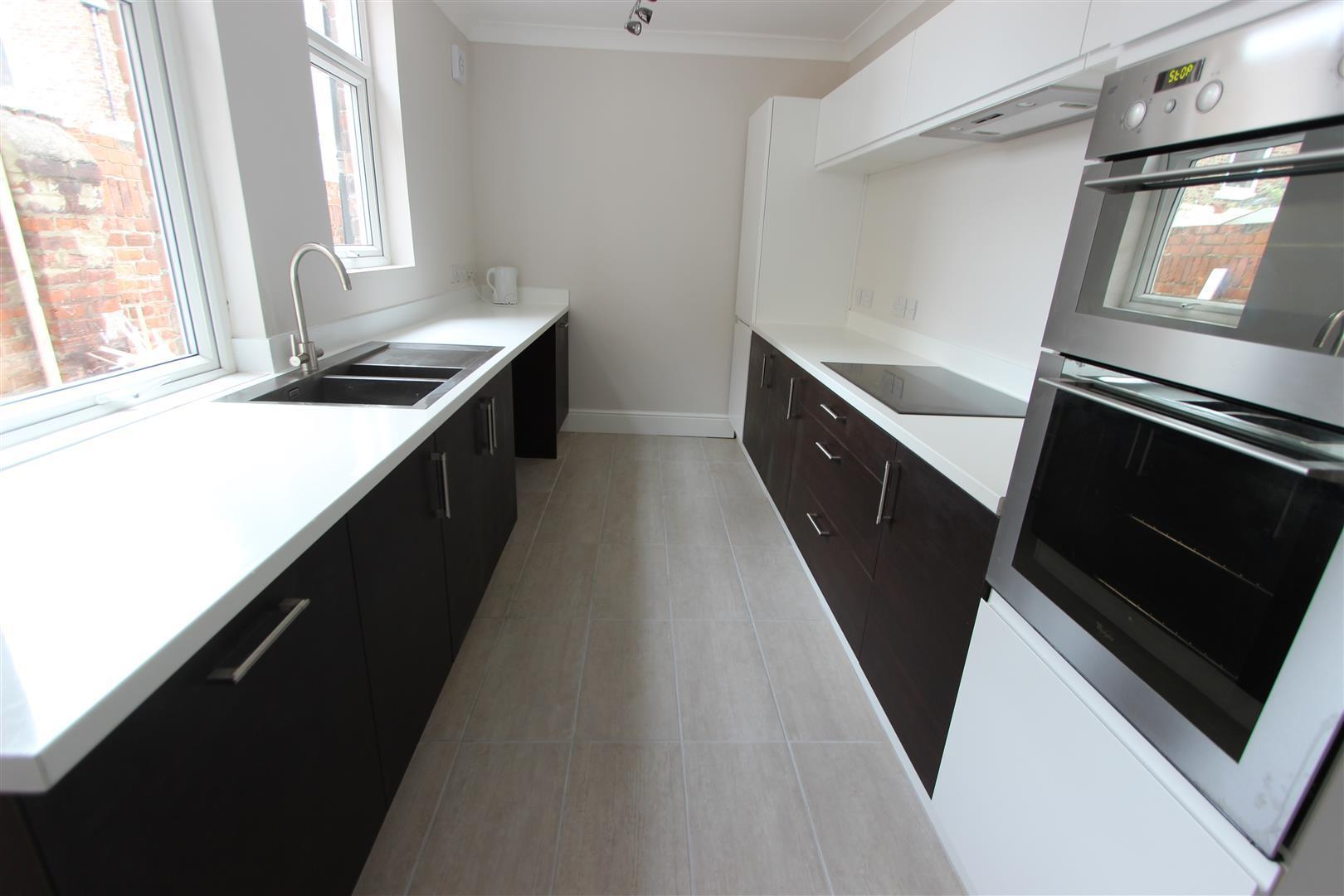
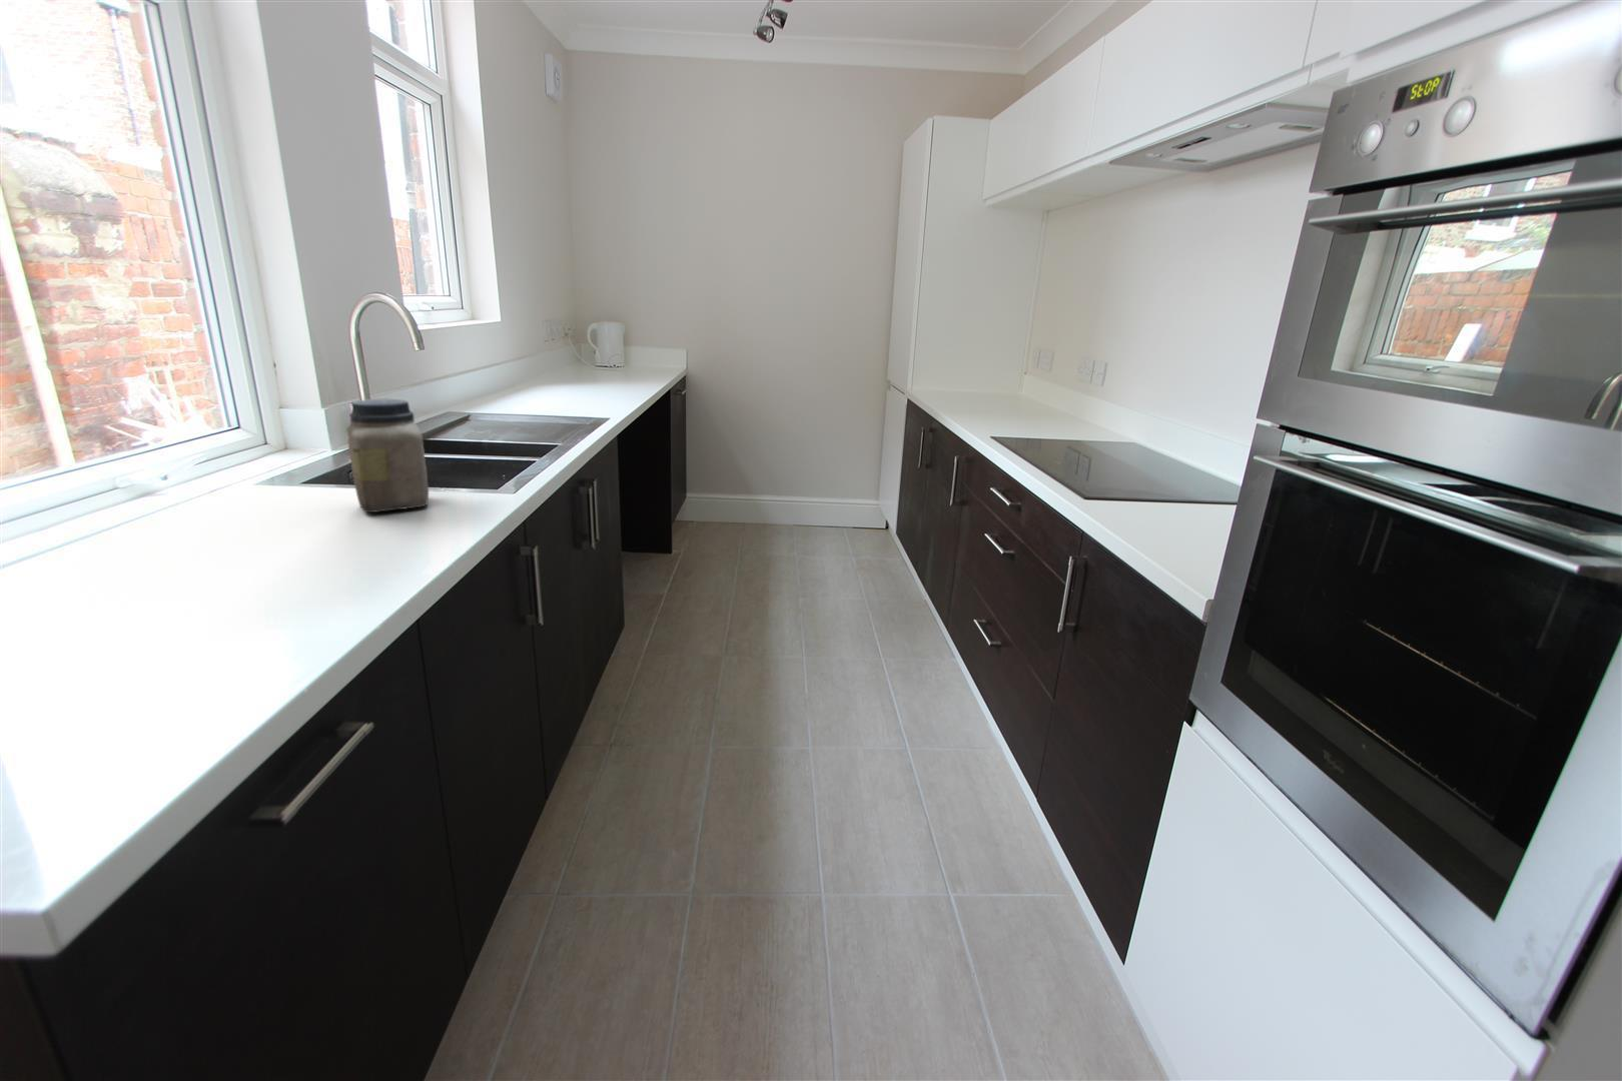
+ jar (386, 454)
